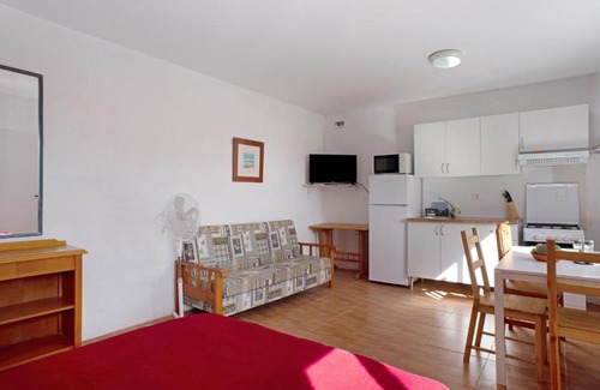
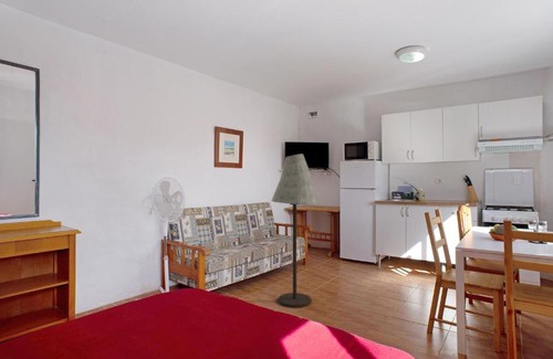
+ floor lamp (294, 226)
